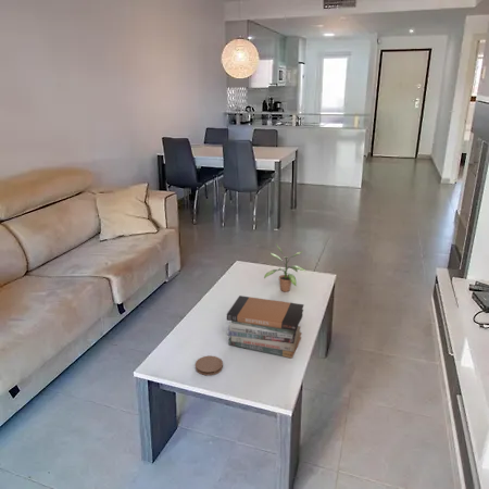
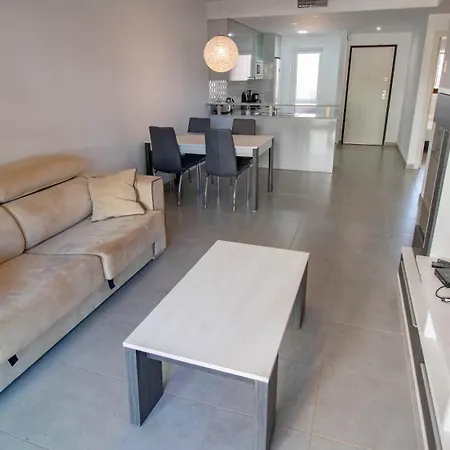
- book stack (264, 325)
- coaster (209, 365)
- potted plant (284, 263)
